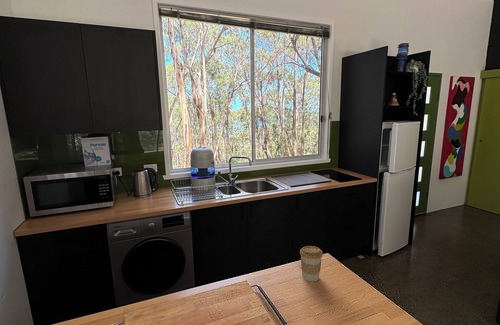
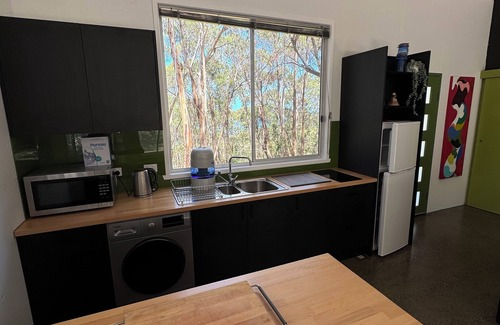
- coffee cup (310, 262)
